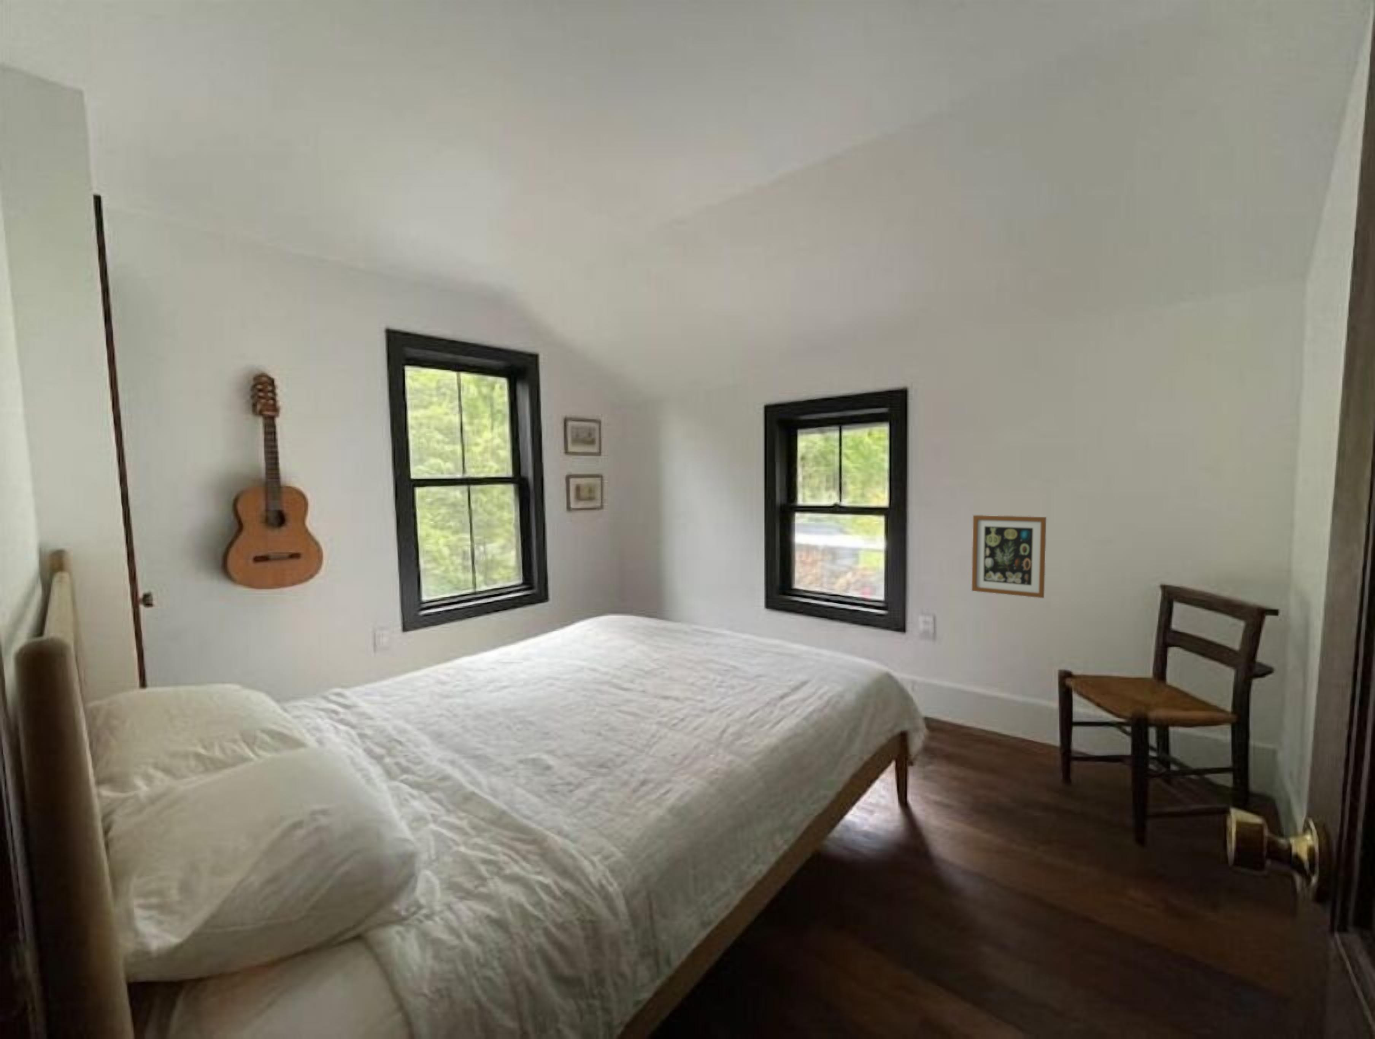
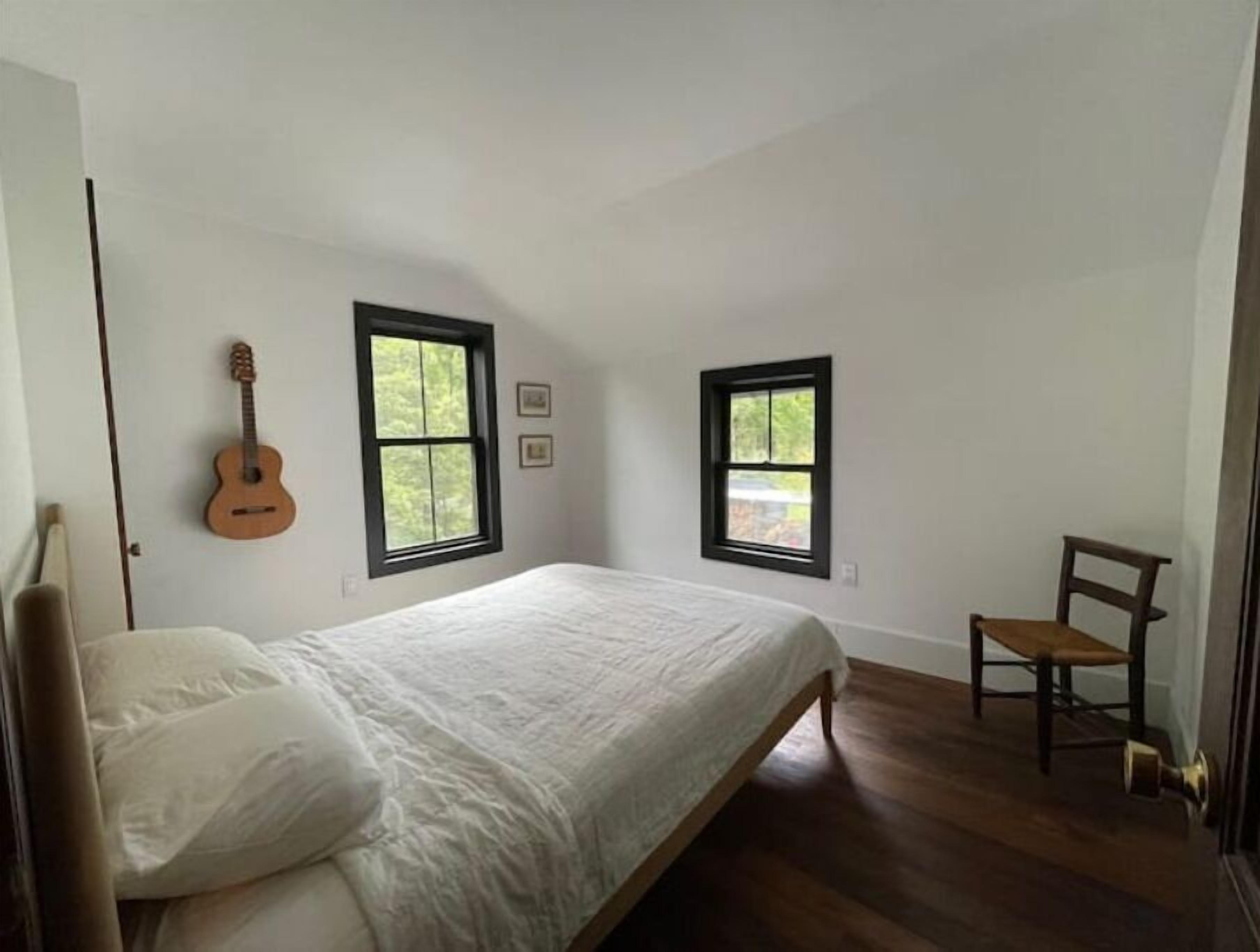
- wall art (1007, 556)
